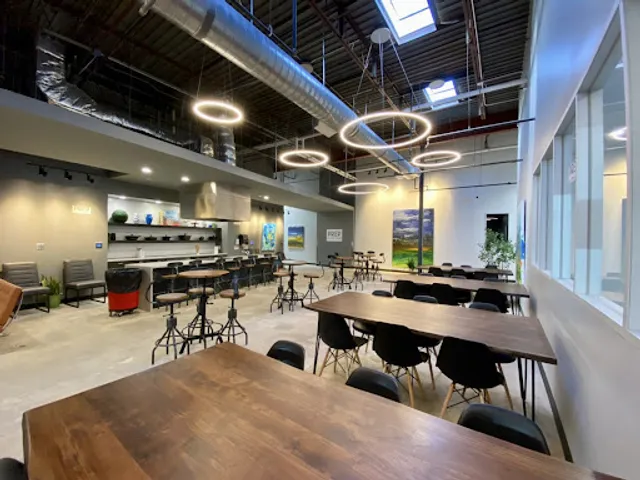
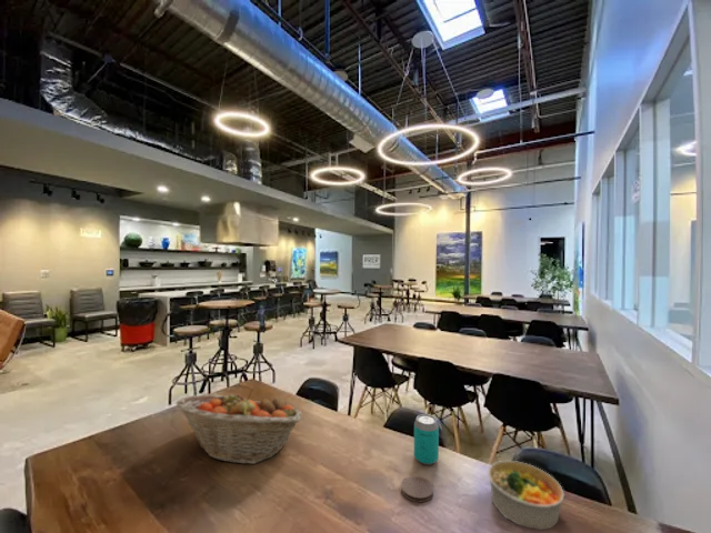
+ bowl (523, 491)
+ fruit basket (240, 418)
+ coaster (417, 487)
+ beverage can (425, 439)
